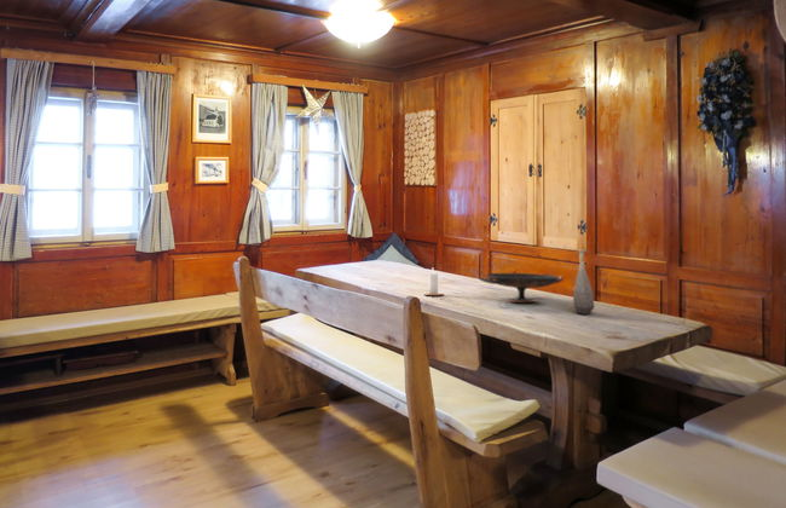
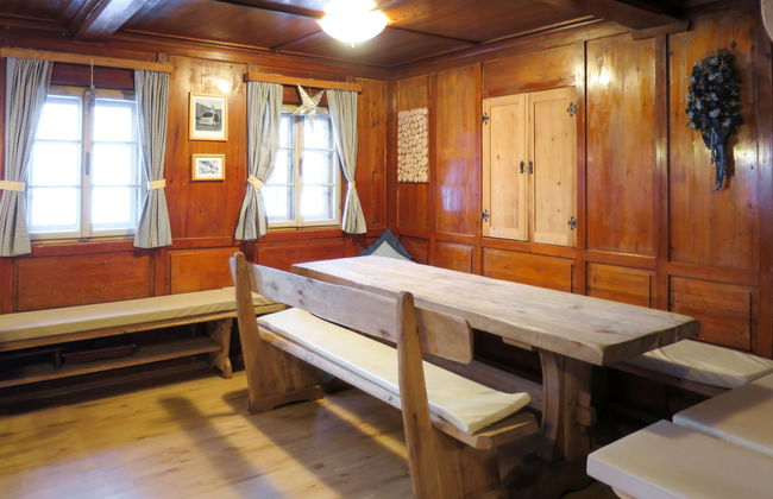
- bottle (582, 282)
- candle (433, 279)
- decorative bowl (521, 288)
